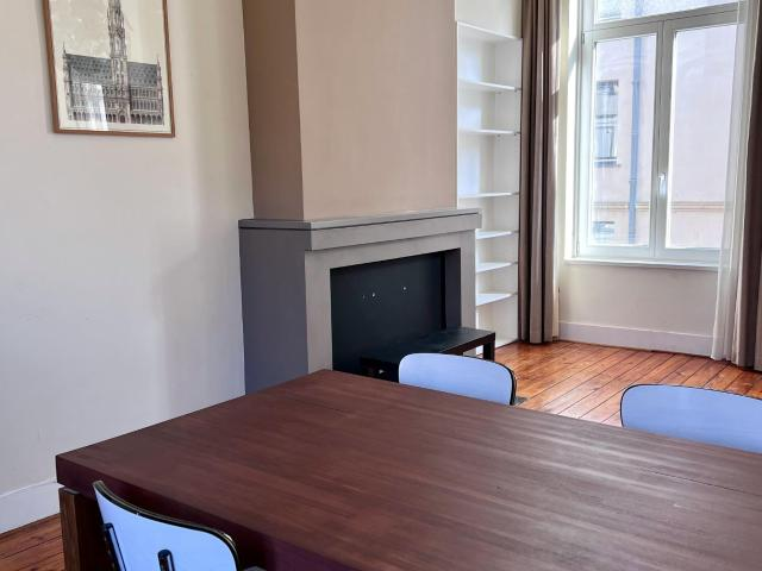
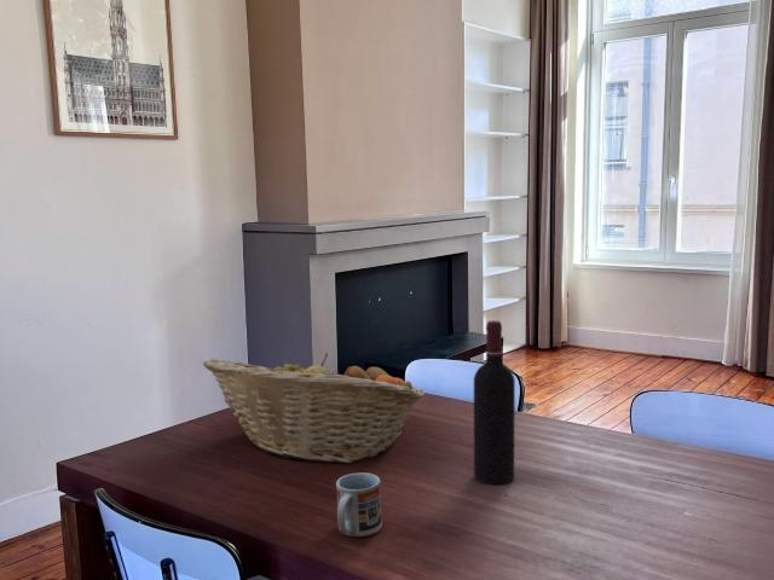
+ cup (354, 506)
+ fruit basket (313, 394)
+ wine bottle (493, 400)
